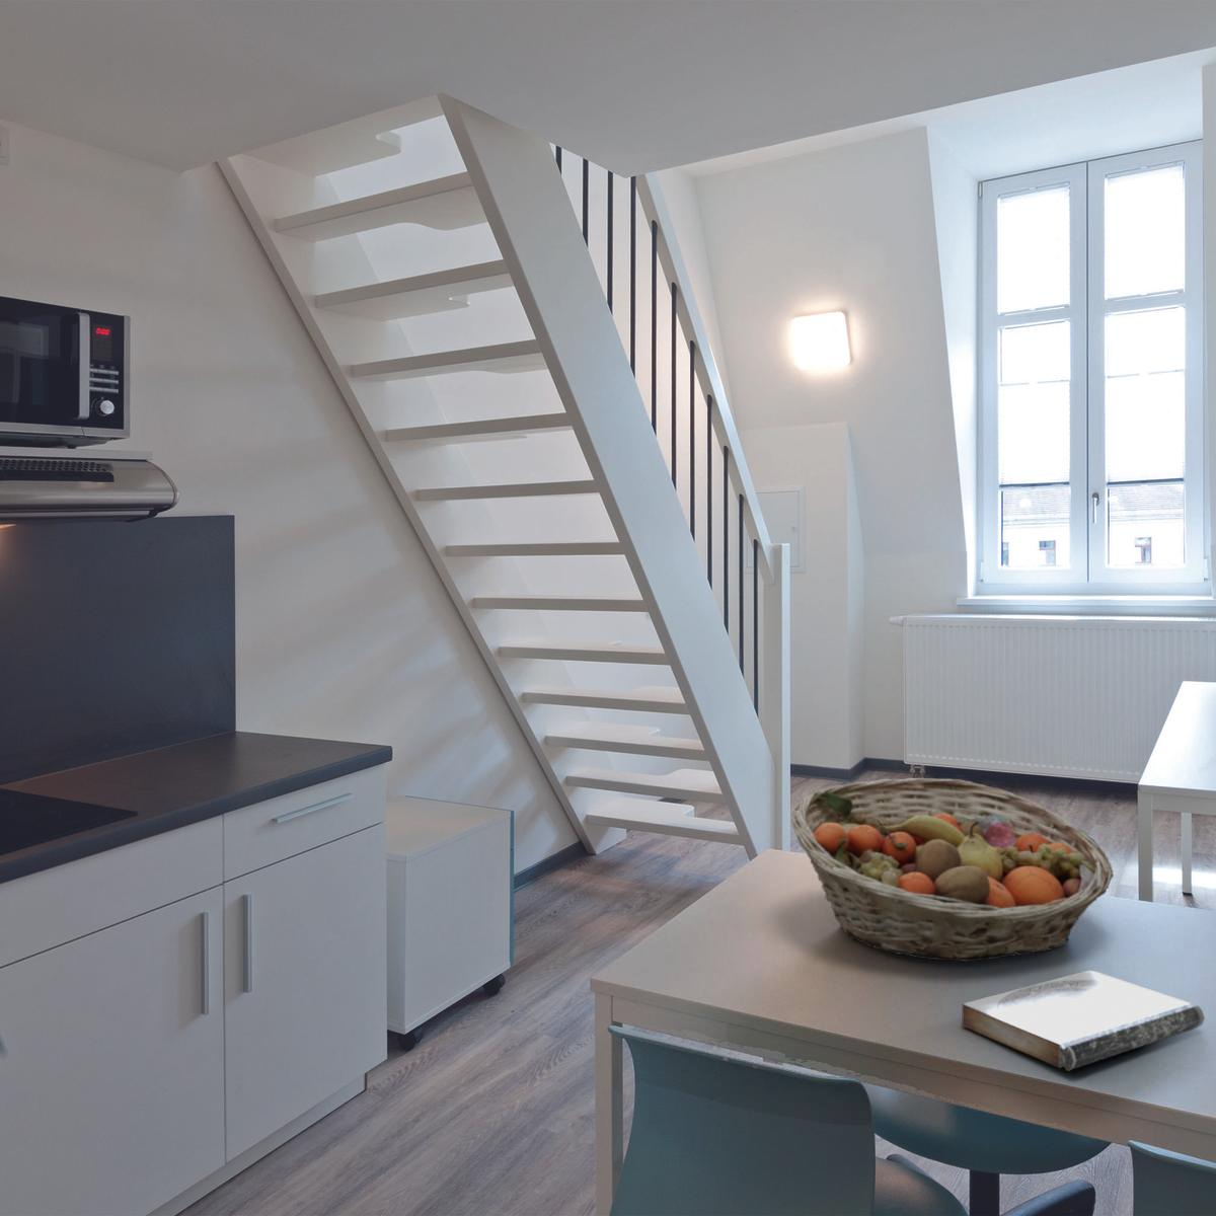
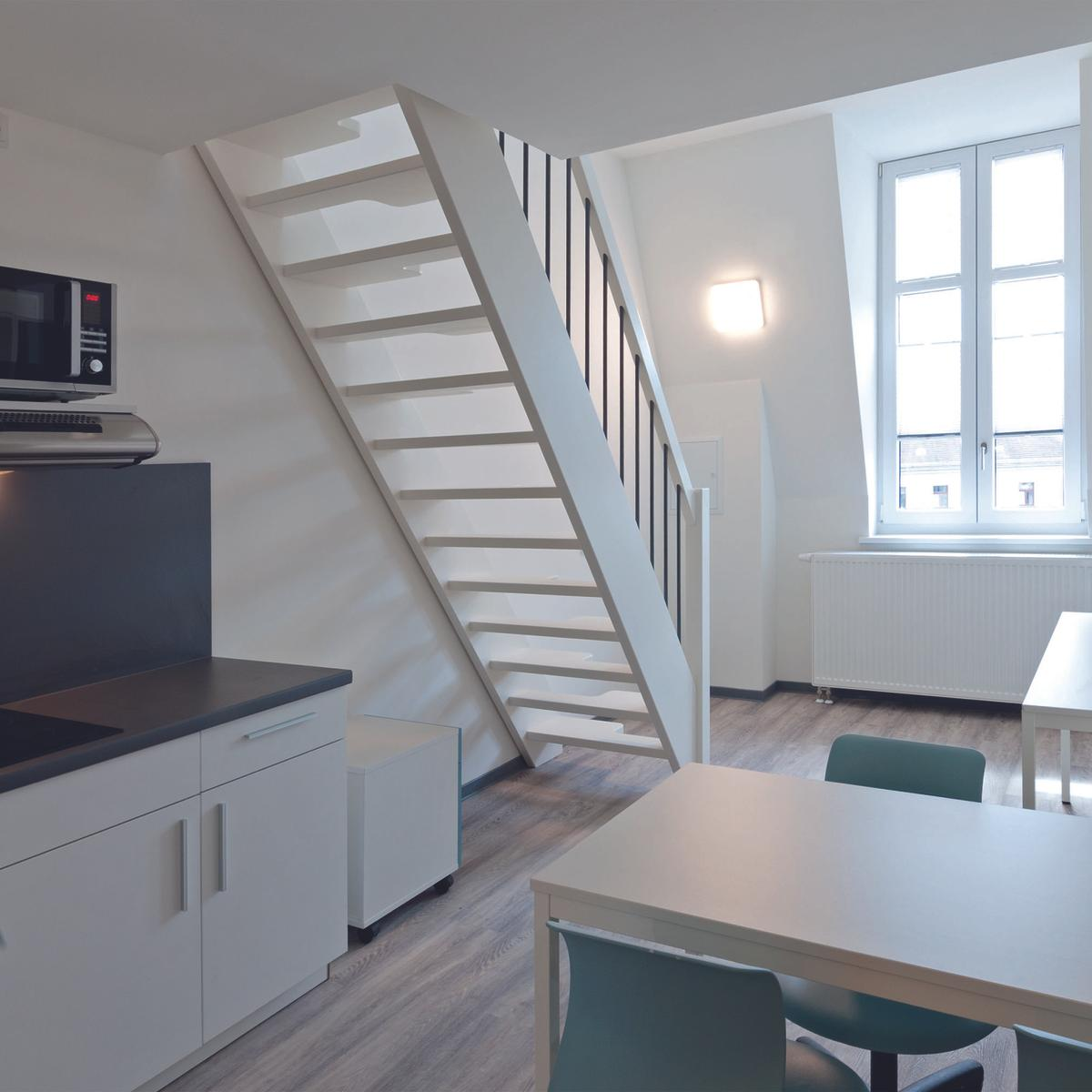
- fruit basket (947, 862)
- book (1082, 1017)
